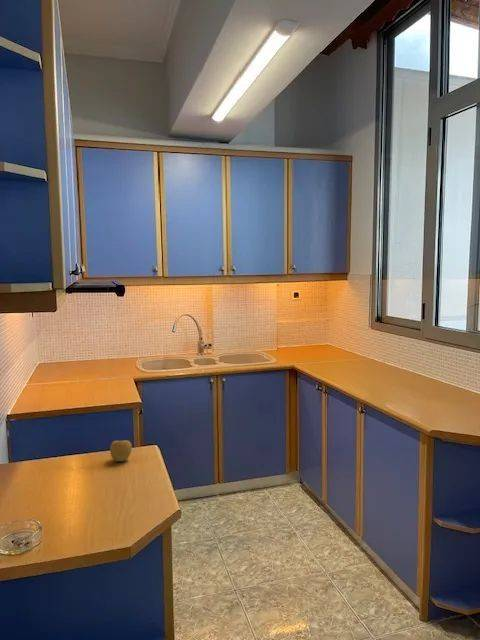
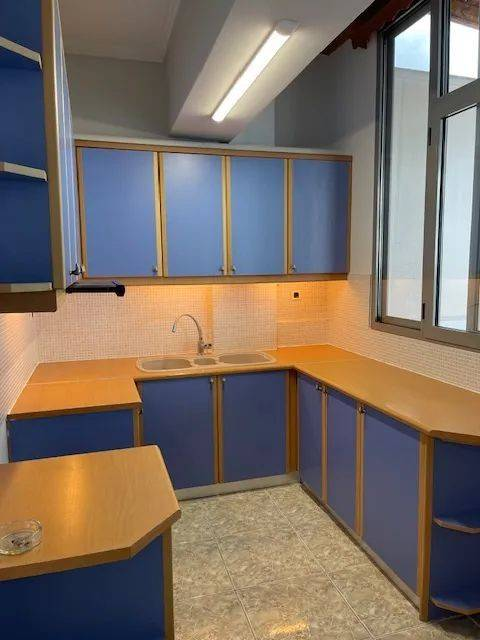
- apple (121, 449)
